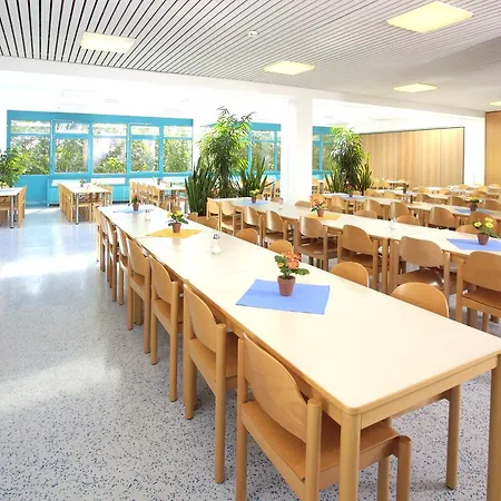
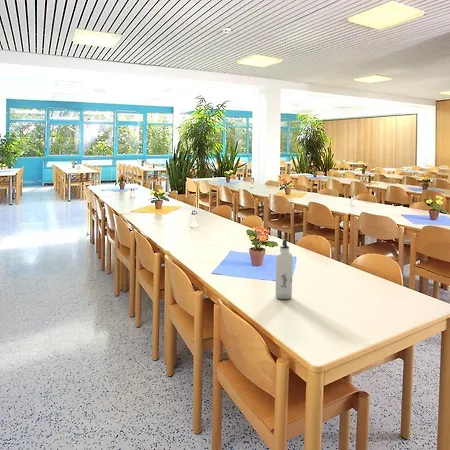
+ water bottle (284, 268)
